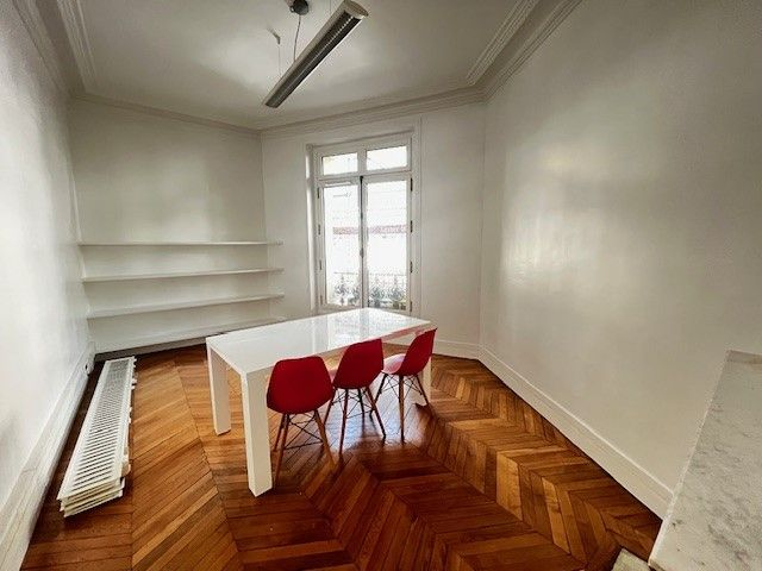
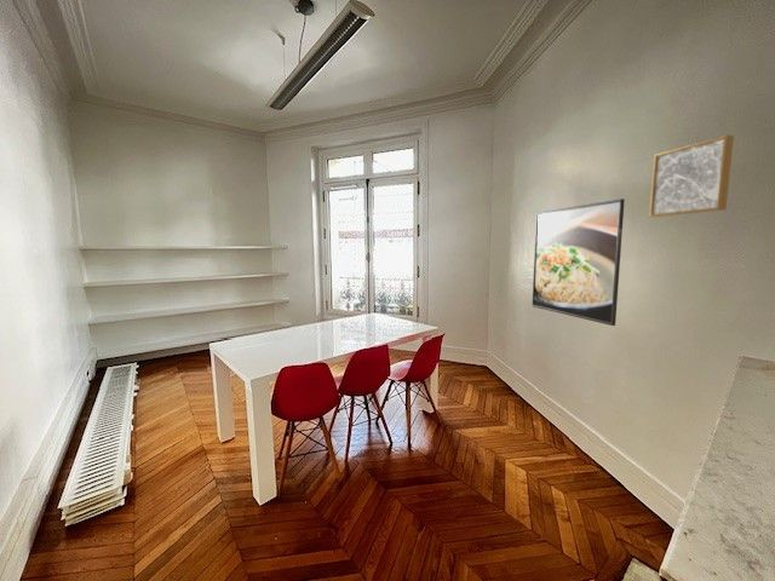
+ wall art (687, 179)
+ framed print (570, 261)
